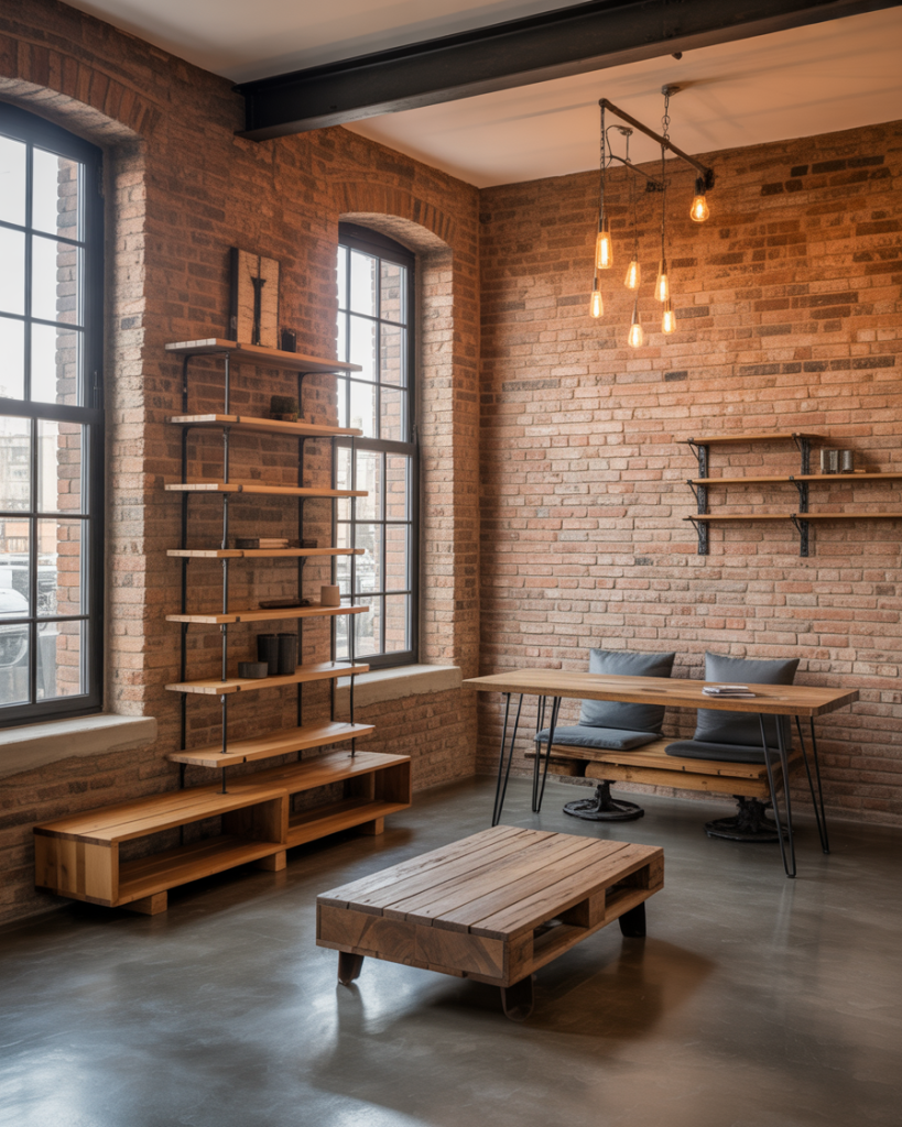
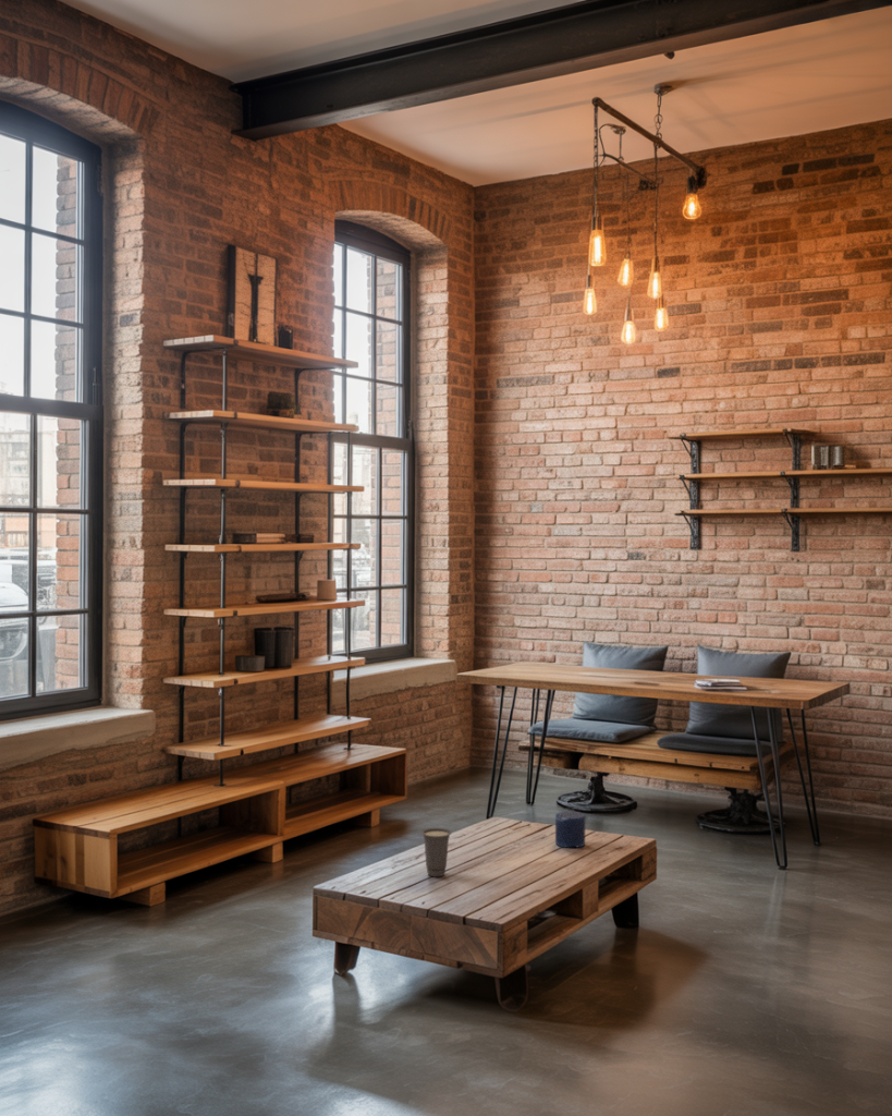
+ candle (570, 828)
+ cup (436, 852)
